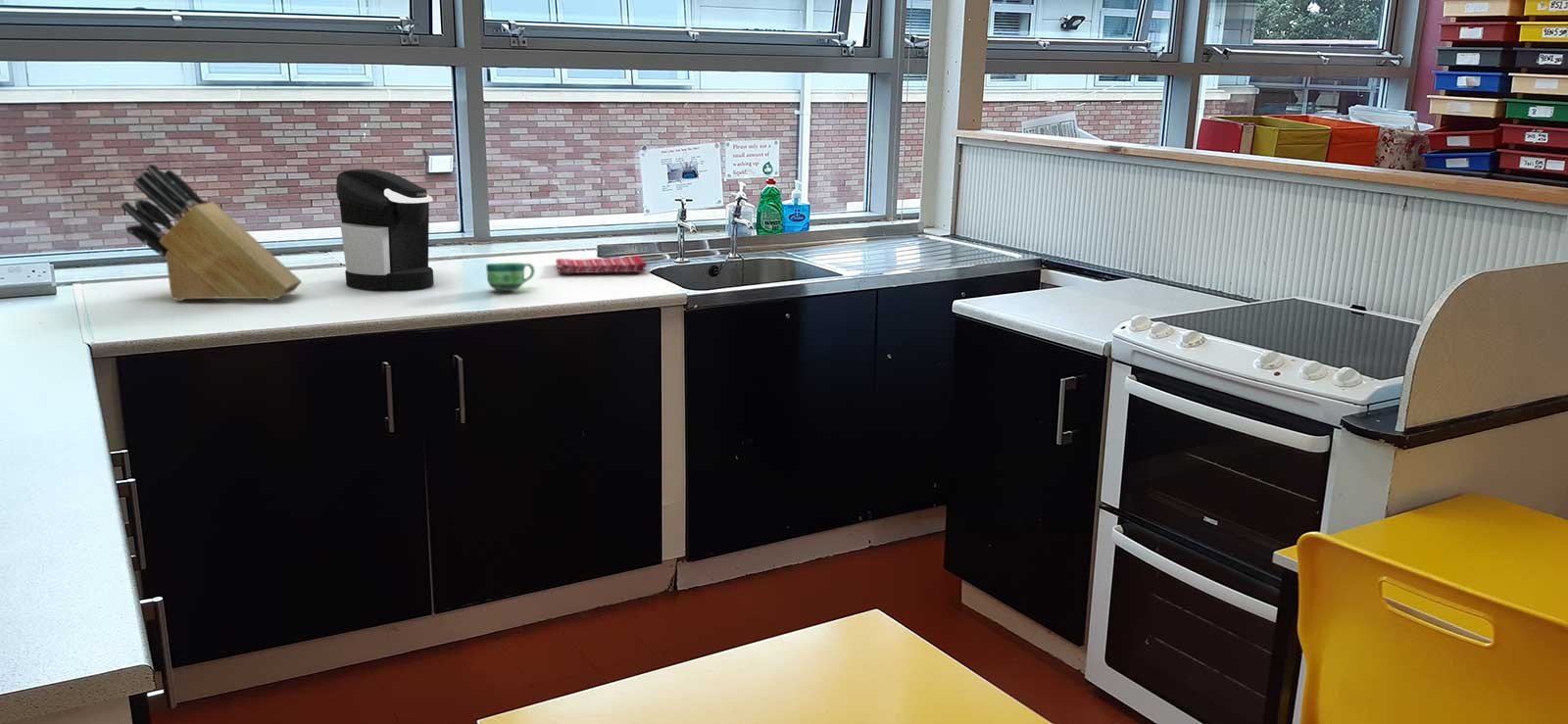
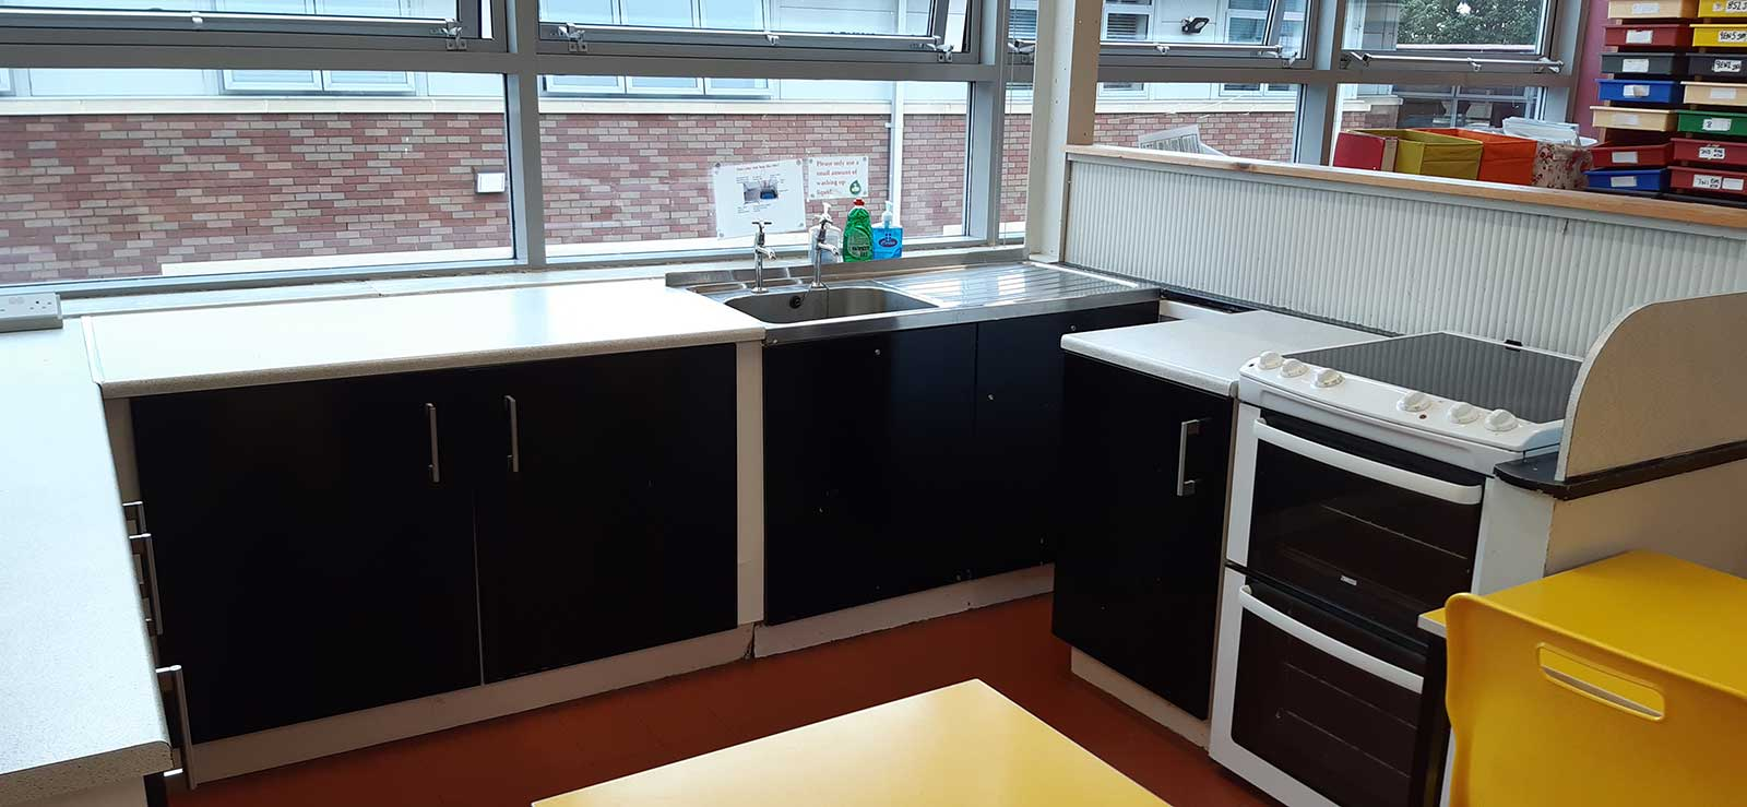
- knife block (211, 230)
- coffee maker (390, 227)
- dish towel (601, 264)
- cup (510, 275)
